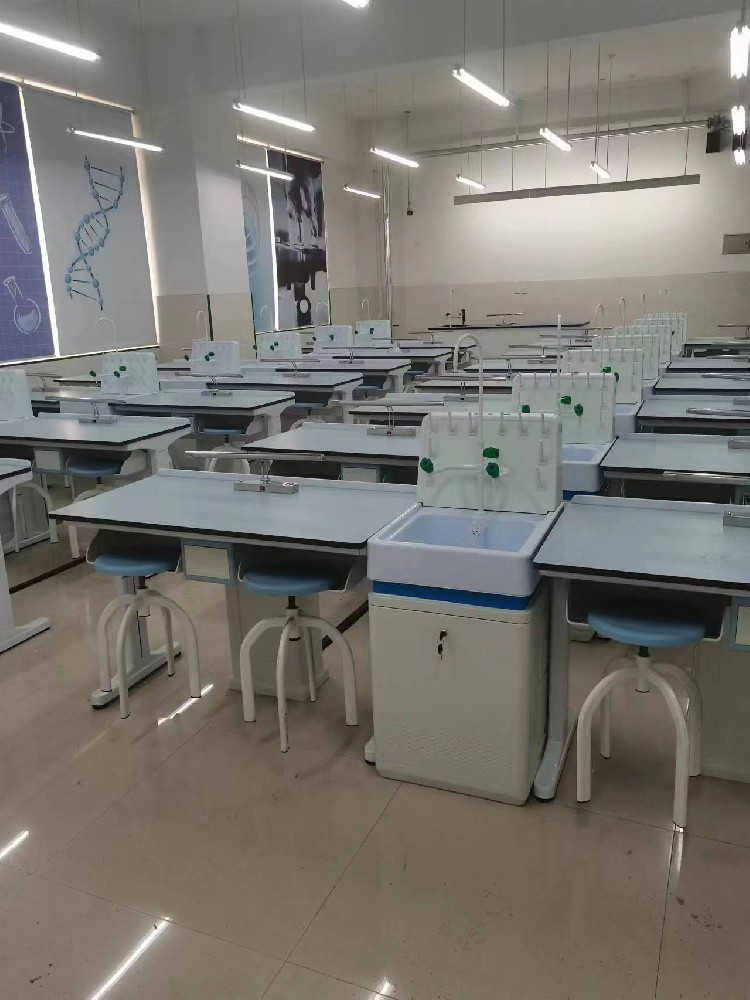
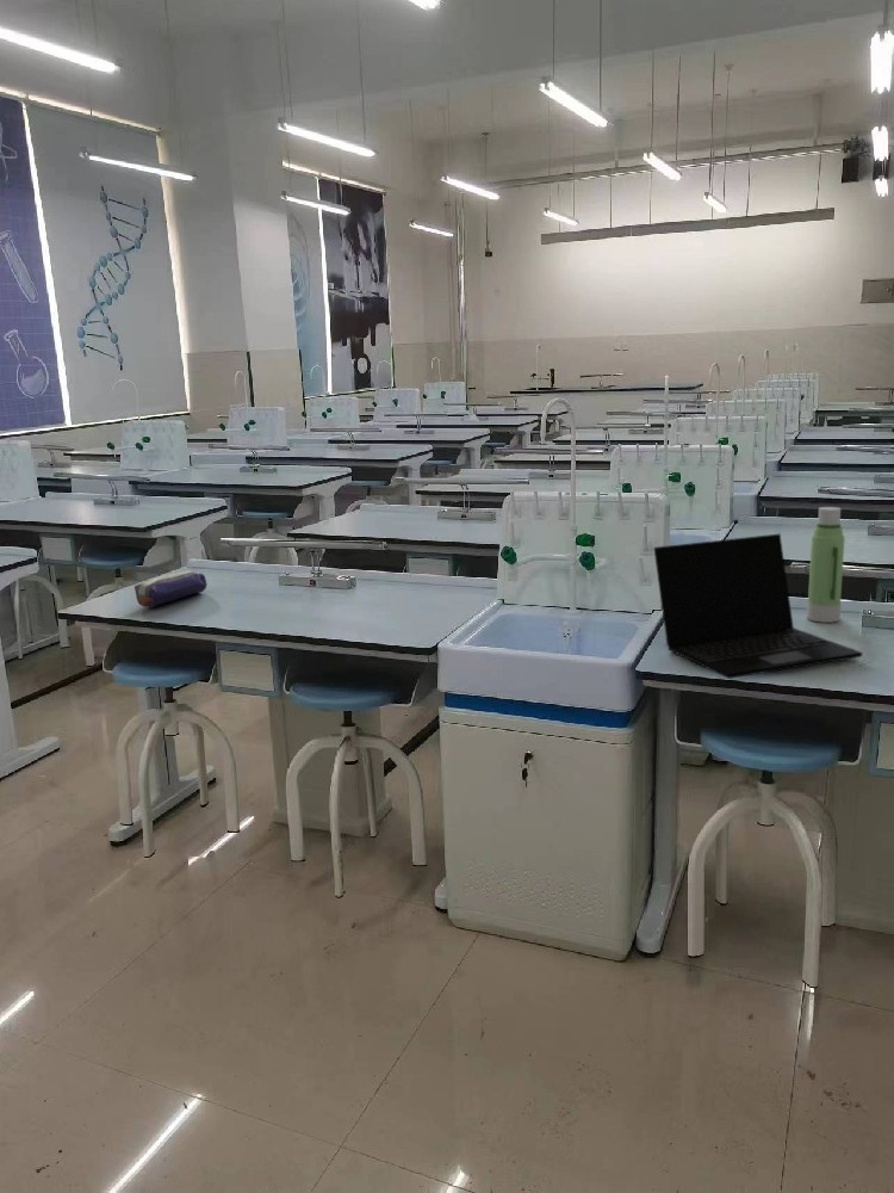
+ laptop (755, 600)
+ water bottle (826, 564)
+ pencil case (172, 587)
